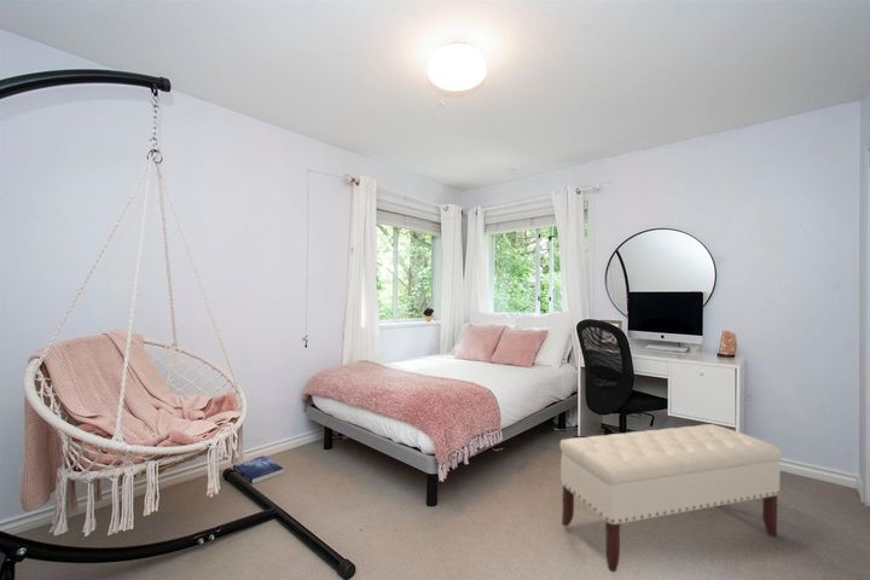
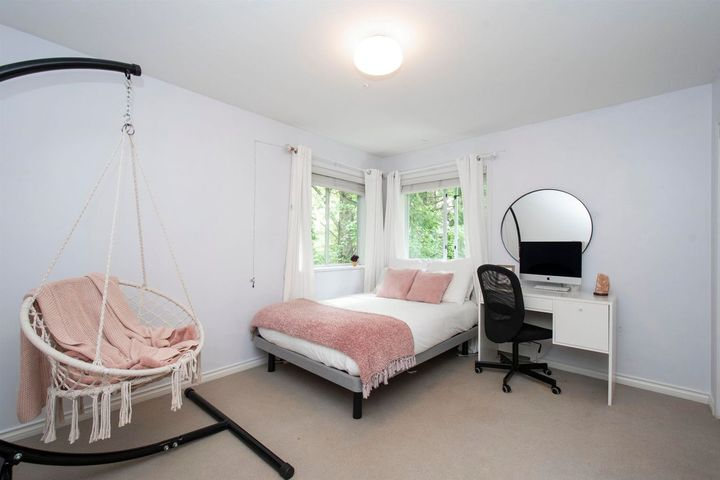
- book (257, 468)
- bench (668, 485)
